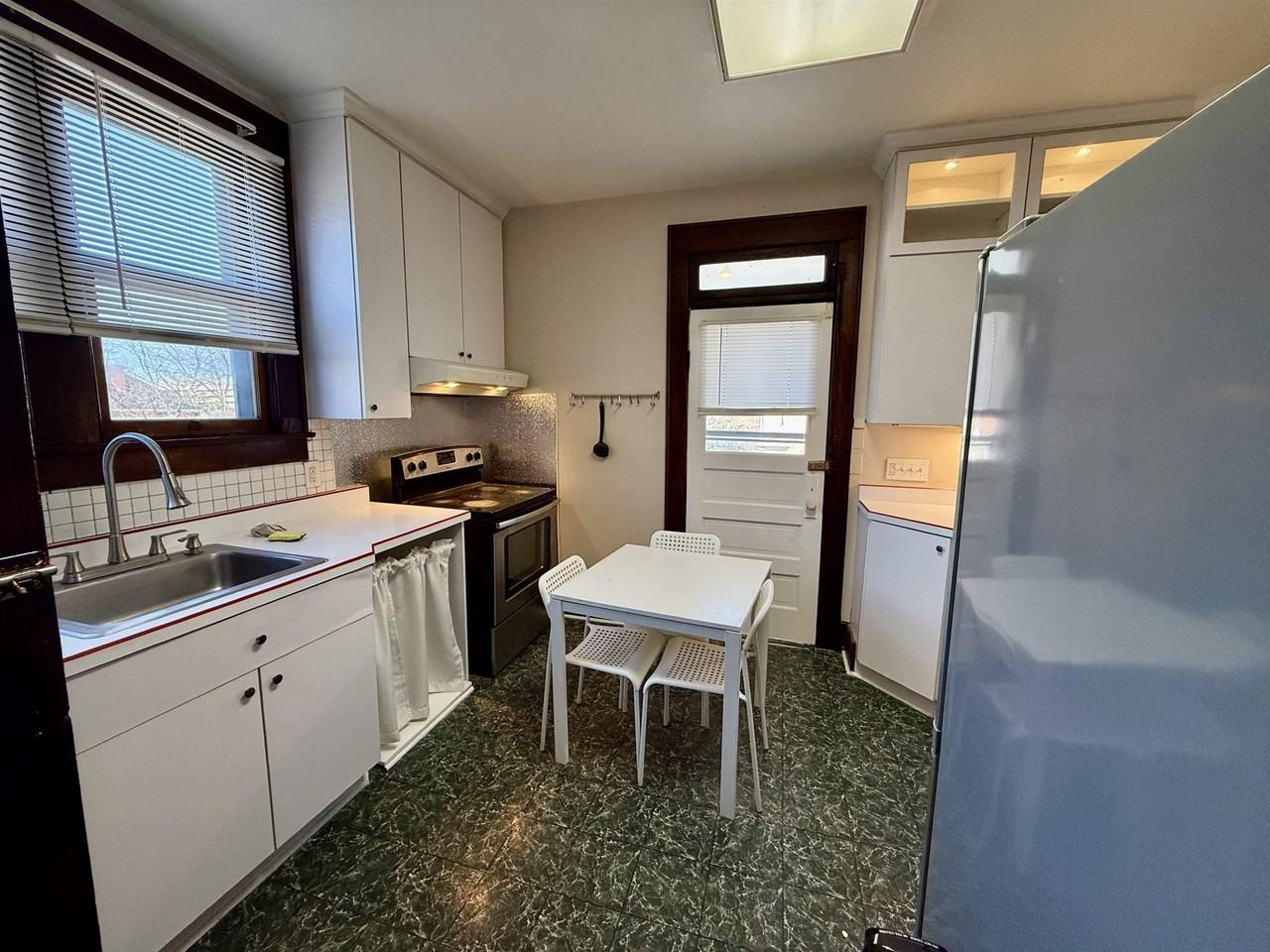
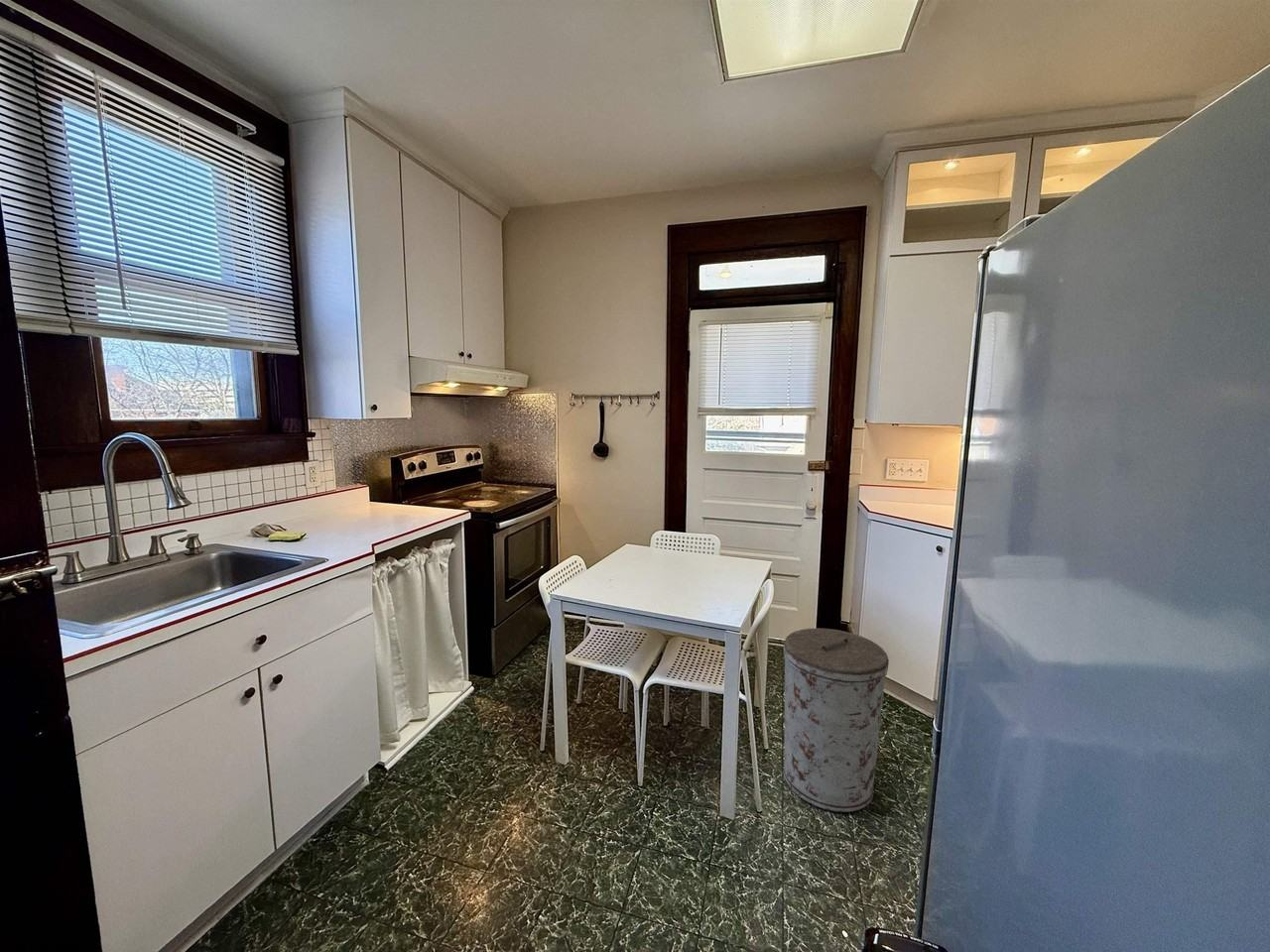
+ trash can (830, 711)
